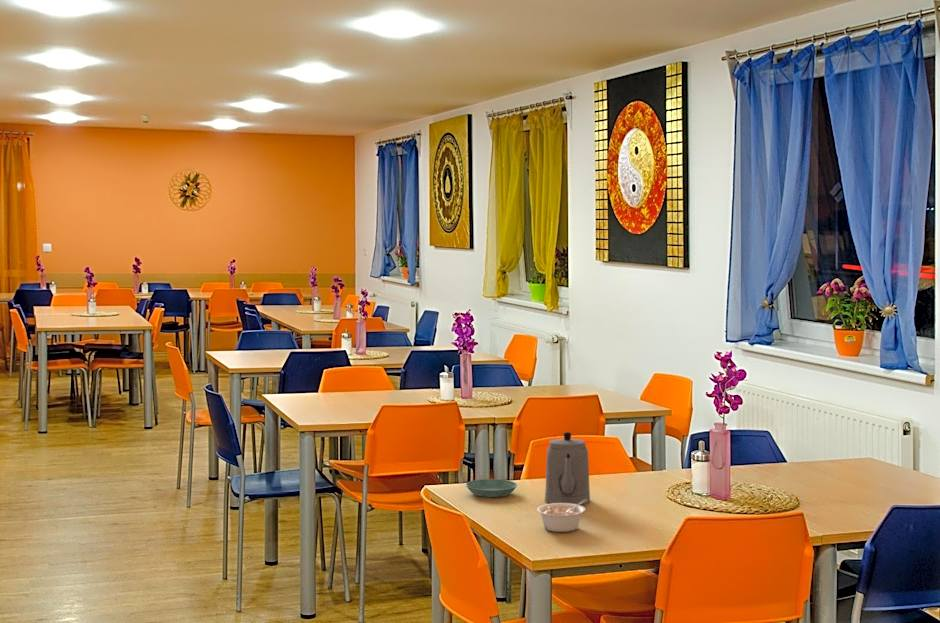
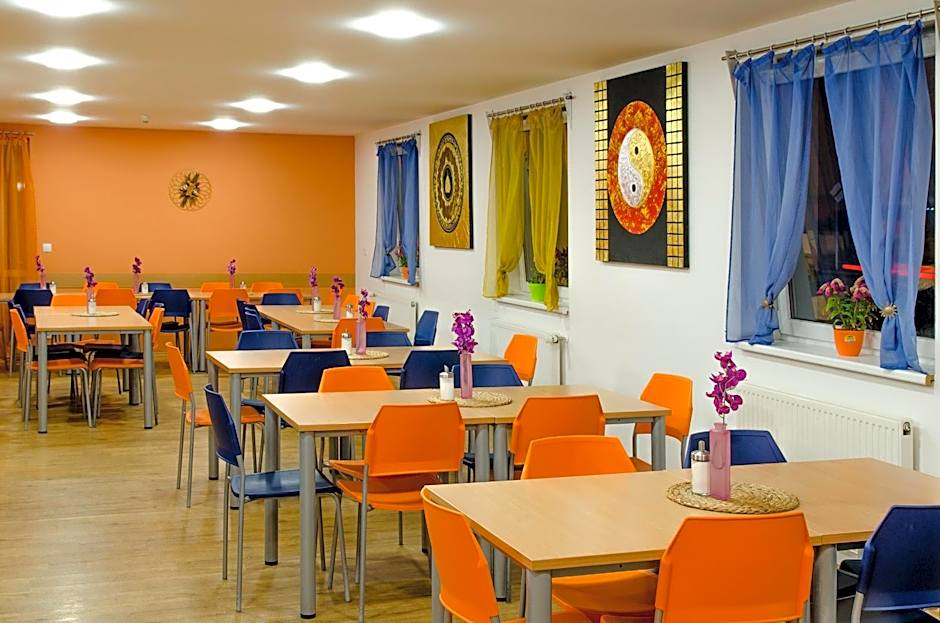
- saucer (491, 488)
- teapot (567, 467)
- legume (561, 515)
